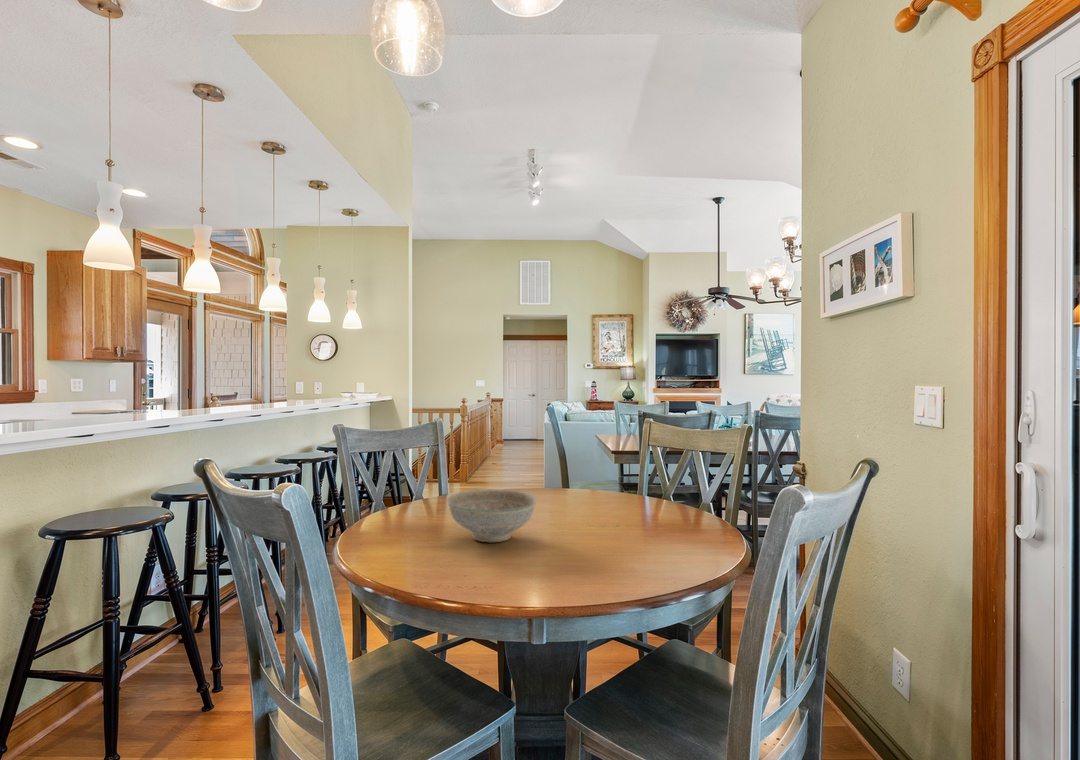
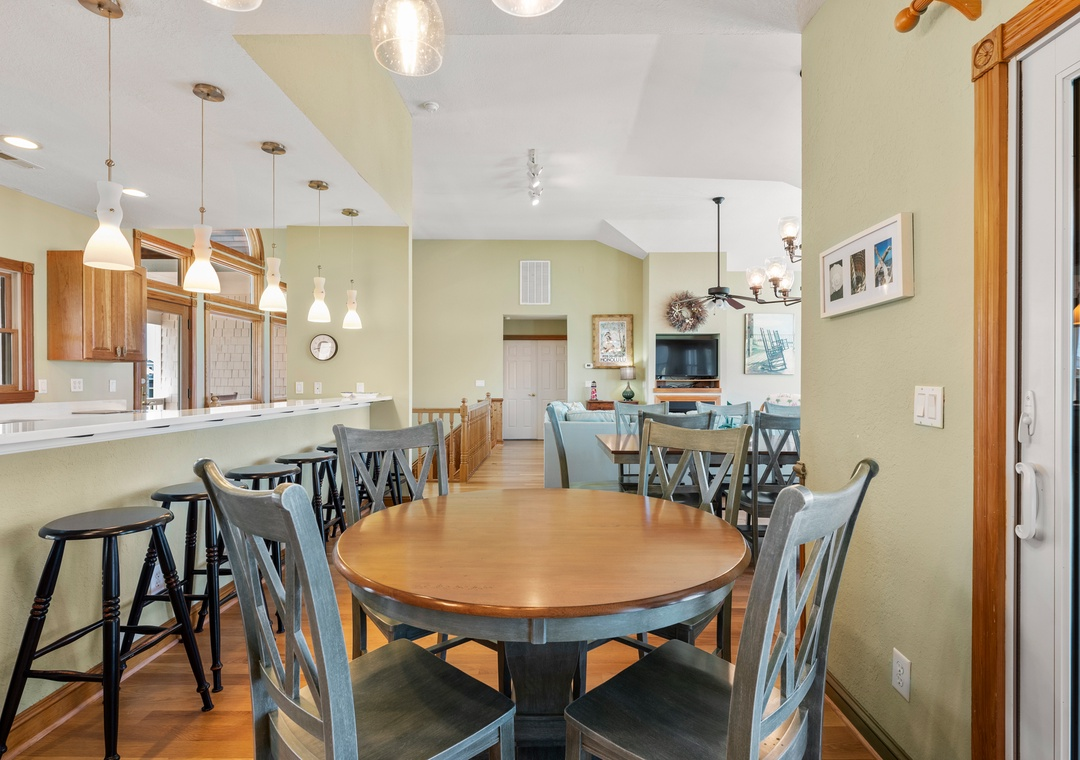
- decorative bowl (492, 517)
